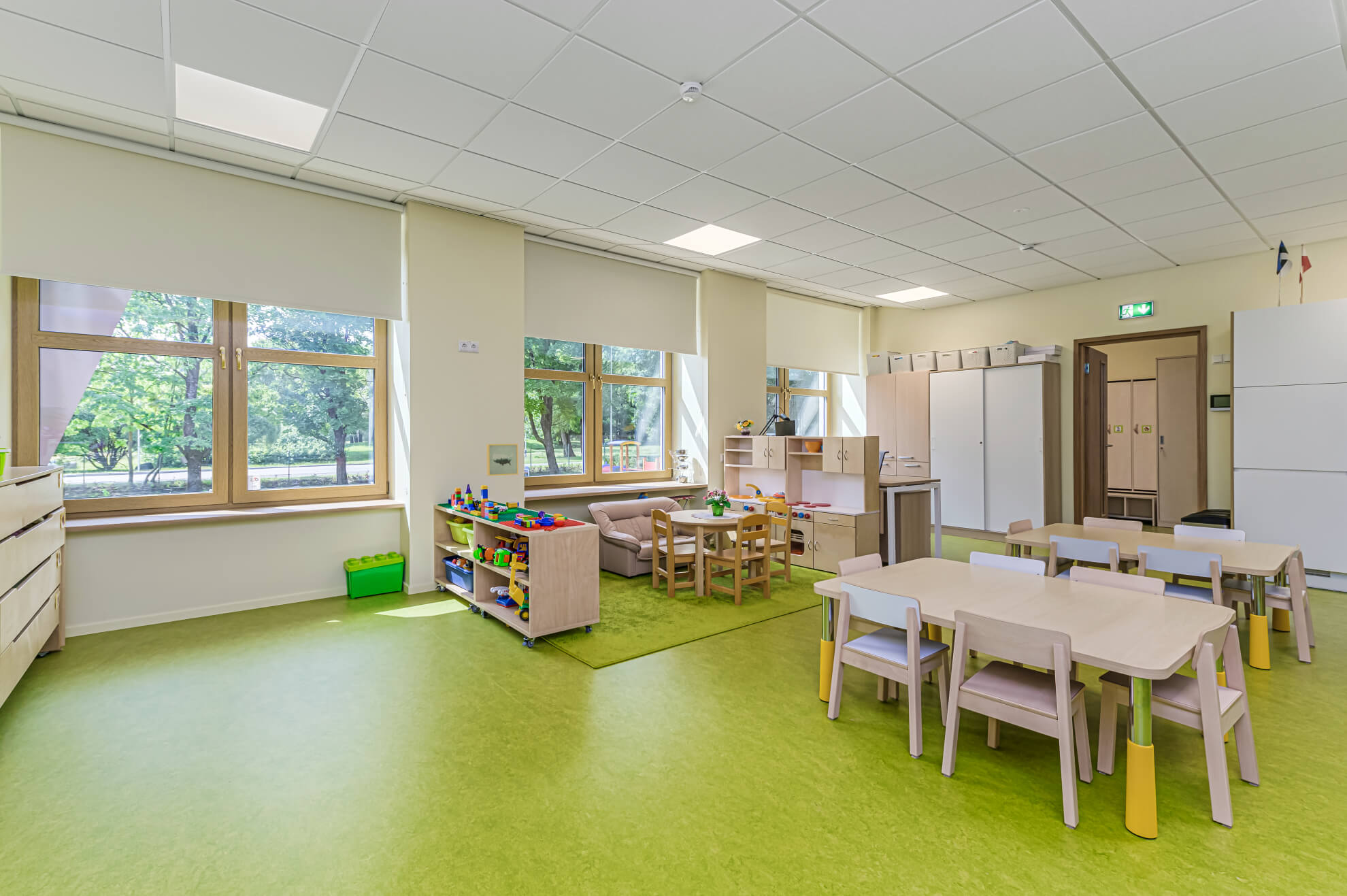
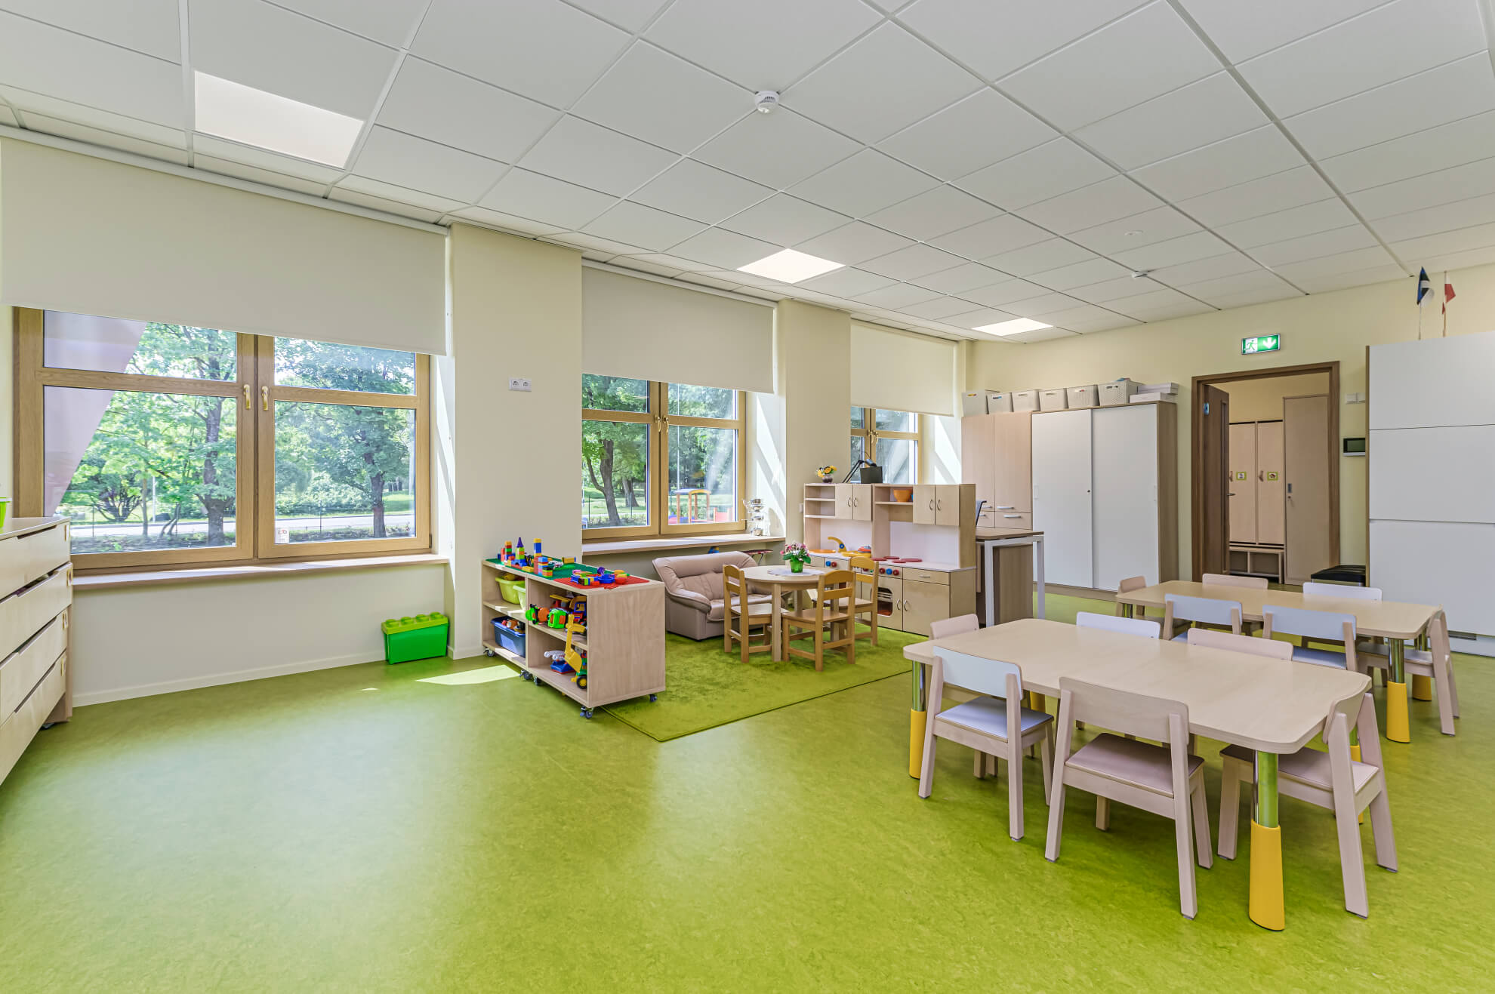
- wall art (502, 459)
